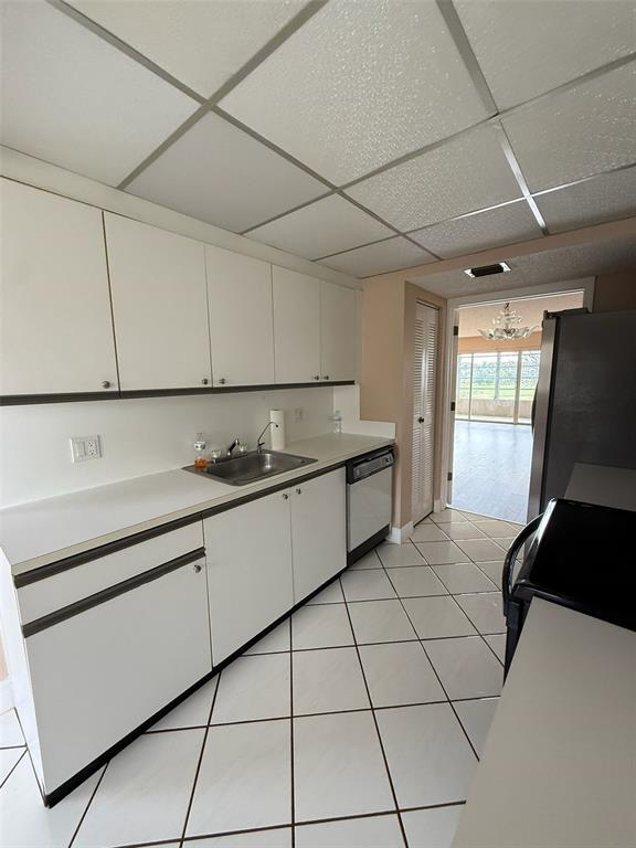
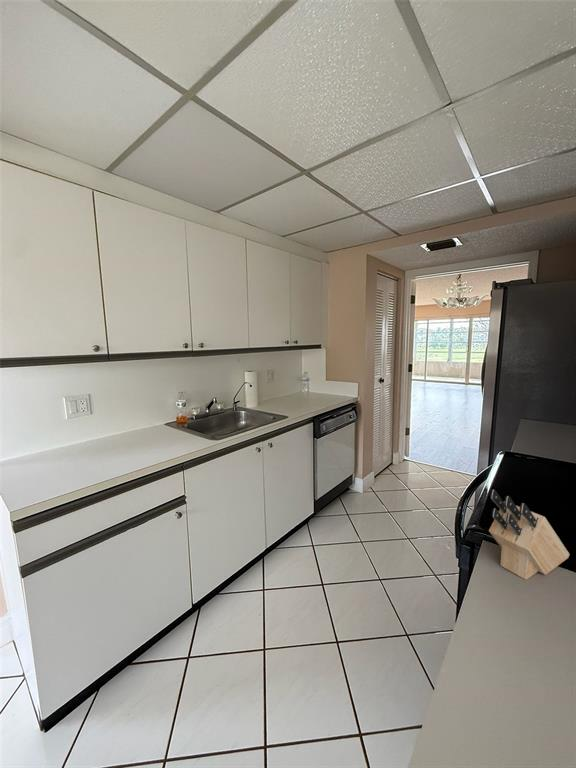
+ knife block (528, 525)
